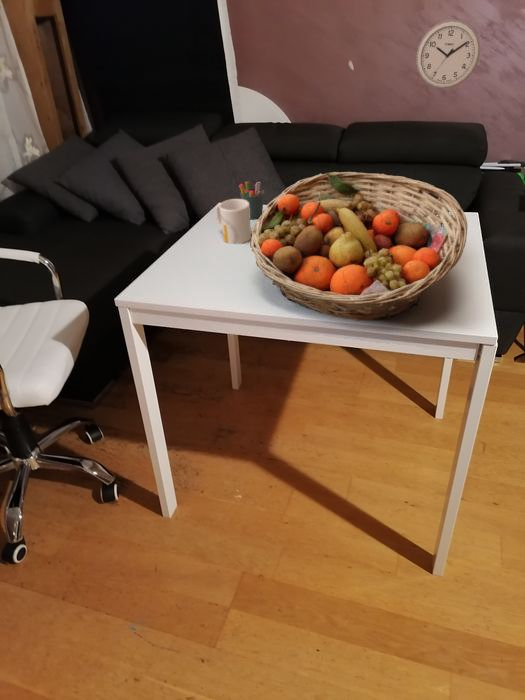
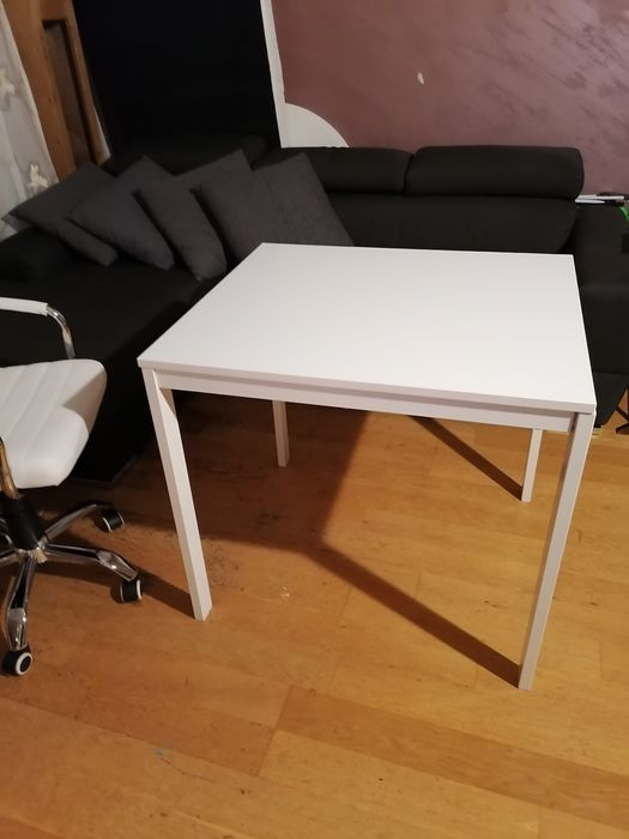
- mug (230, 221)
- pen holder (252, 198)
- wall clock (447, 55)
- fruit basket (351, 244)
